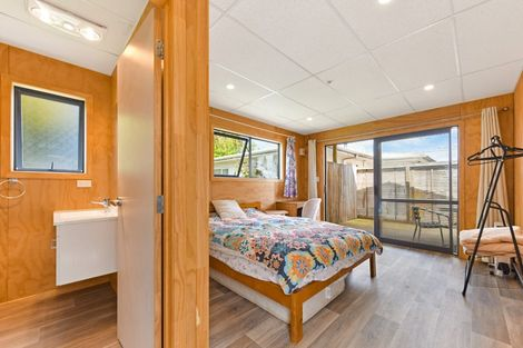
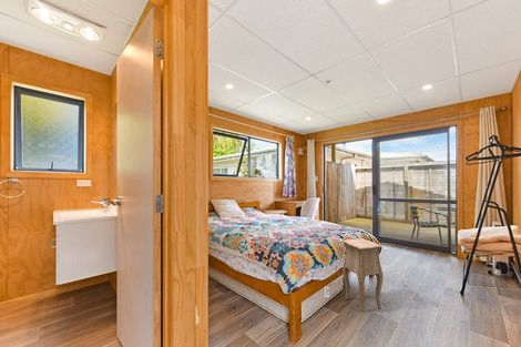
+ side table (361, 273)
